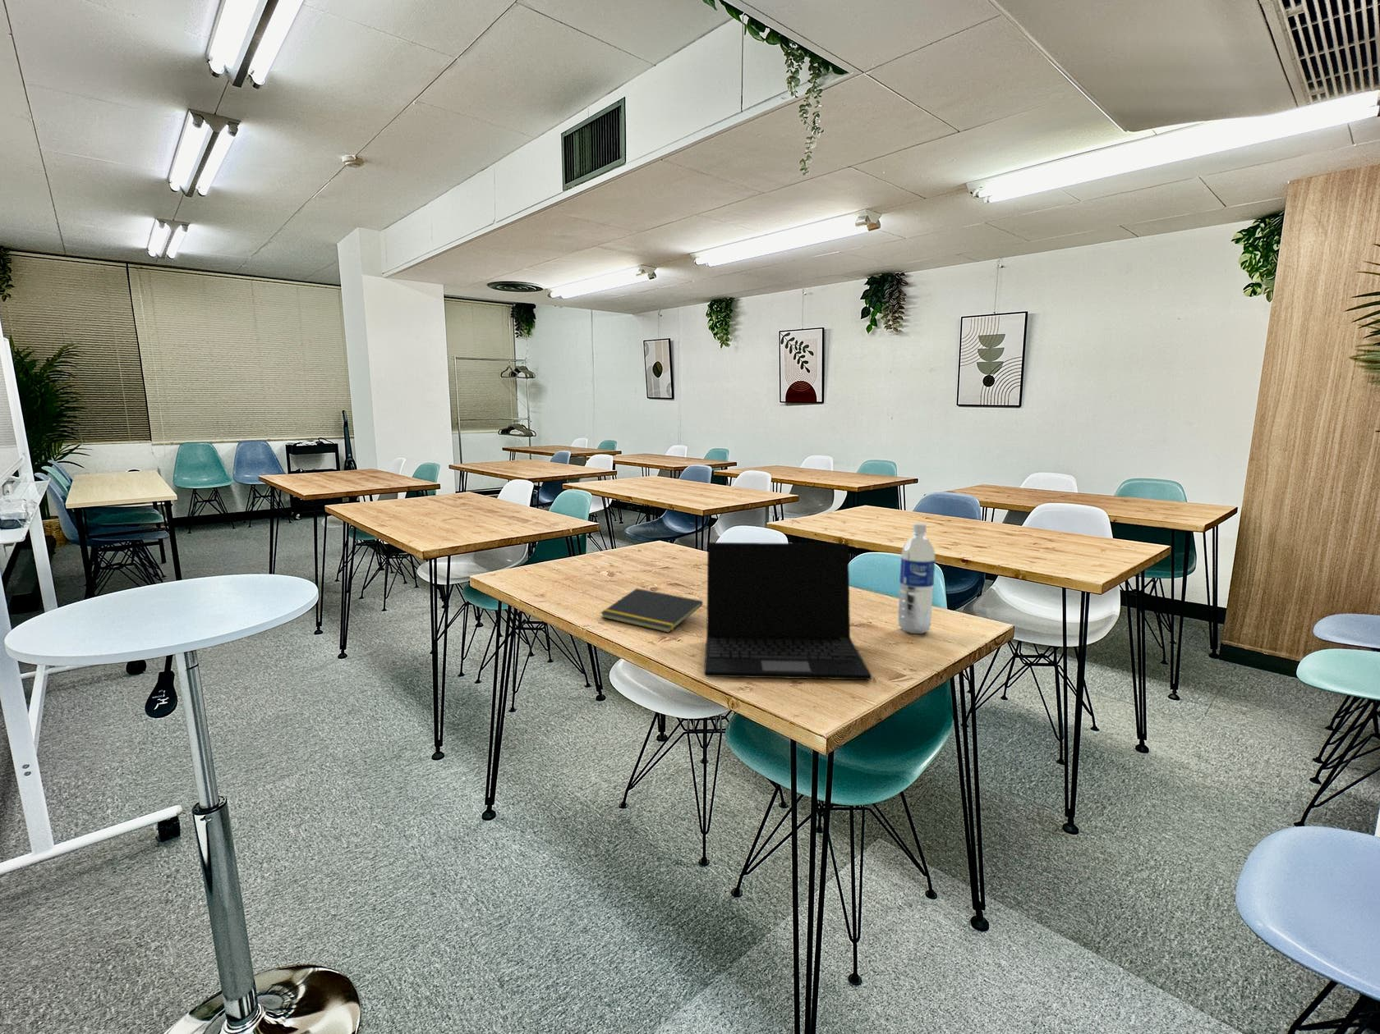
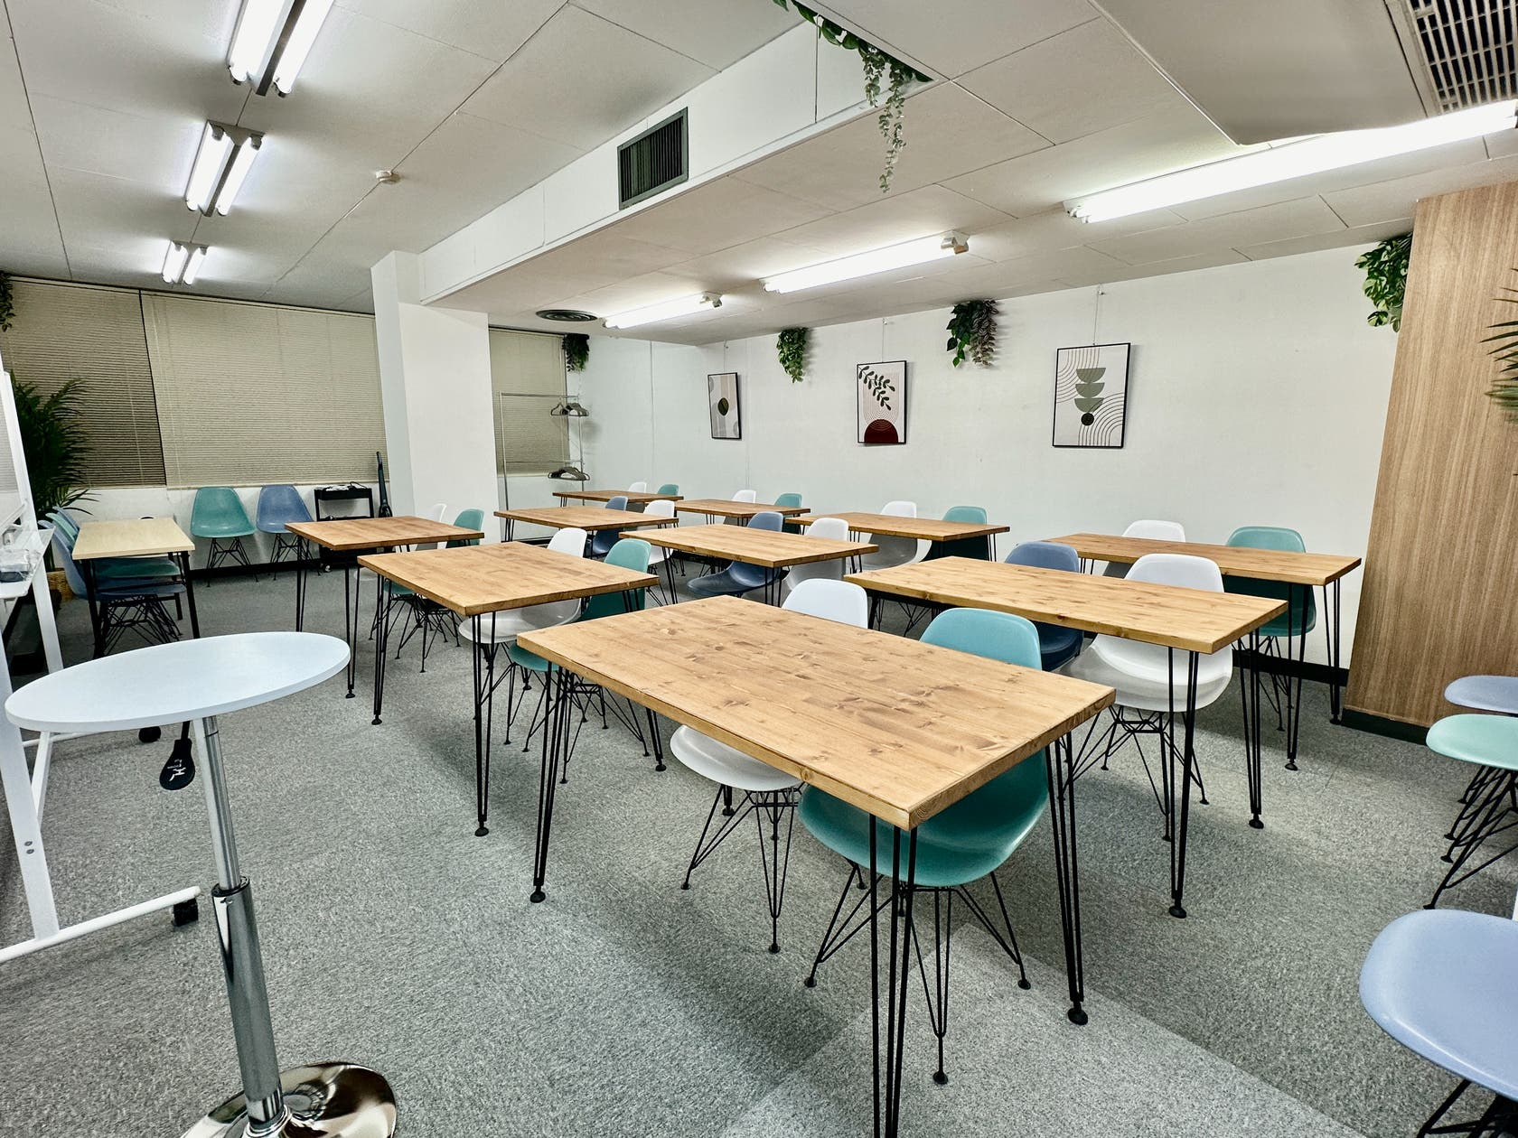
- water bottle (917, 578)
- notepad (651, 609)
- laptop (781, 605)
